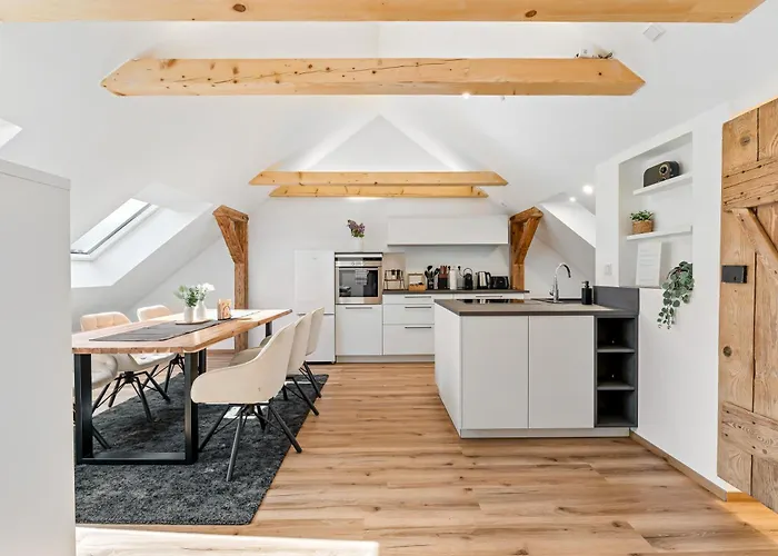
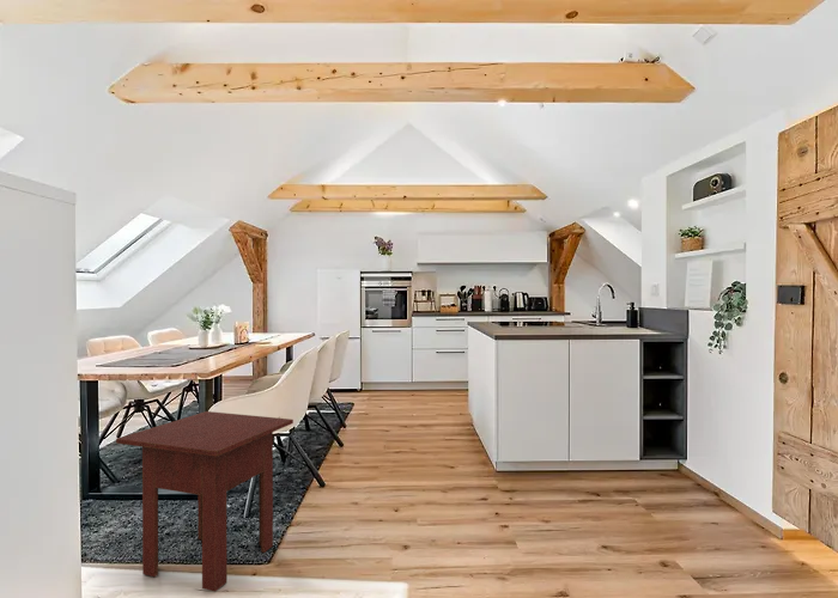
+ side table (211, 493)
